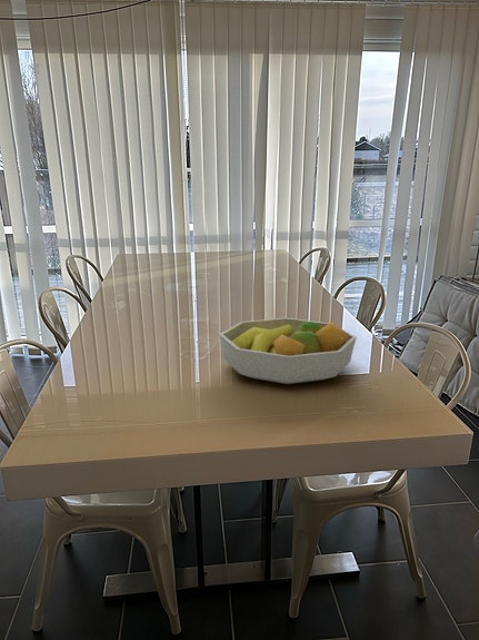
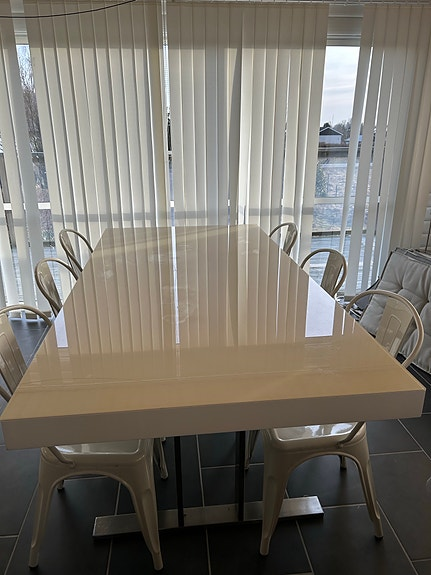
- fruit bowl (287, 344)
